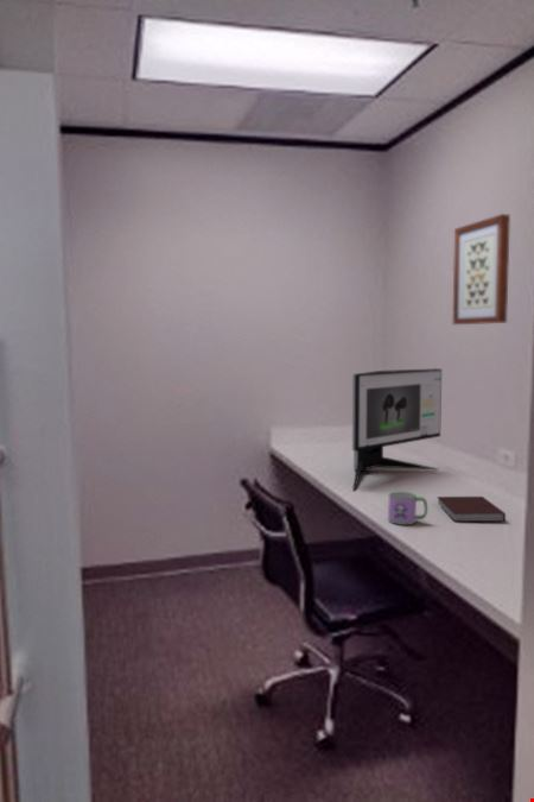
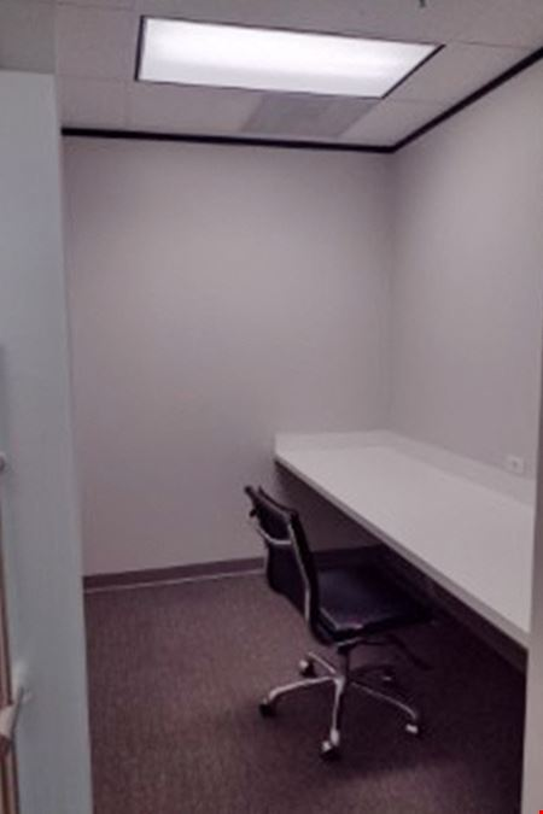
- mug (407, 507)
- notebook (469, 507)
- wall art (478, 273)
- computer monitor (376, 422)
